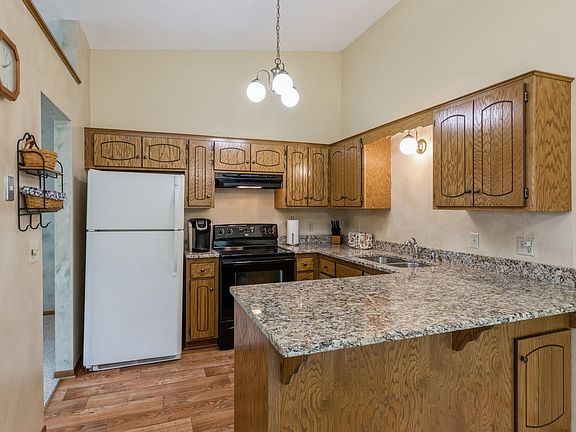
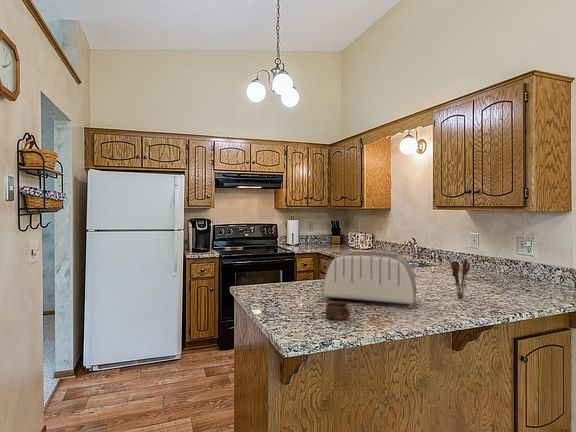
+ utensil holder (458, 278)
+ cup (338, 311)
+ toaster (366, 276)
